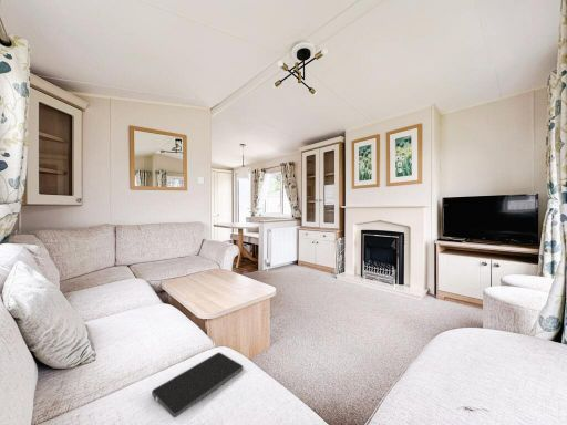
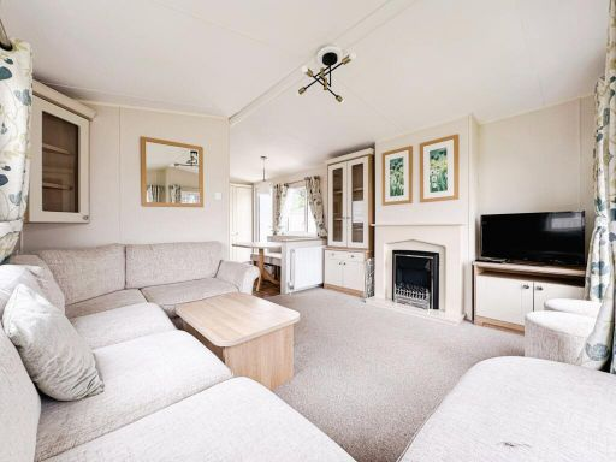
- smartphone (200, 379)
